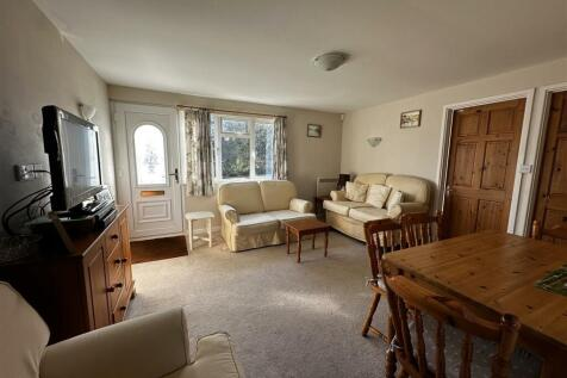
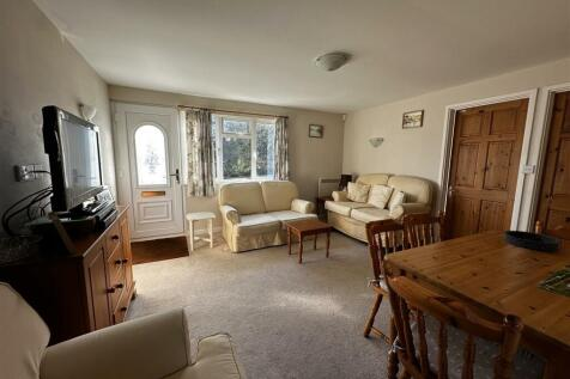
+ baking pan (530, 240)
